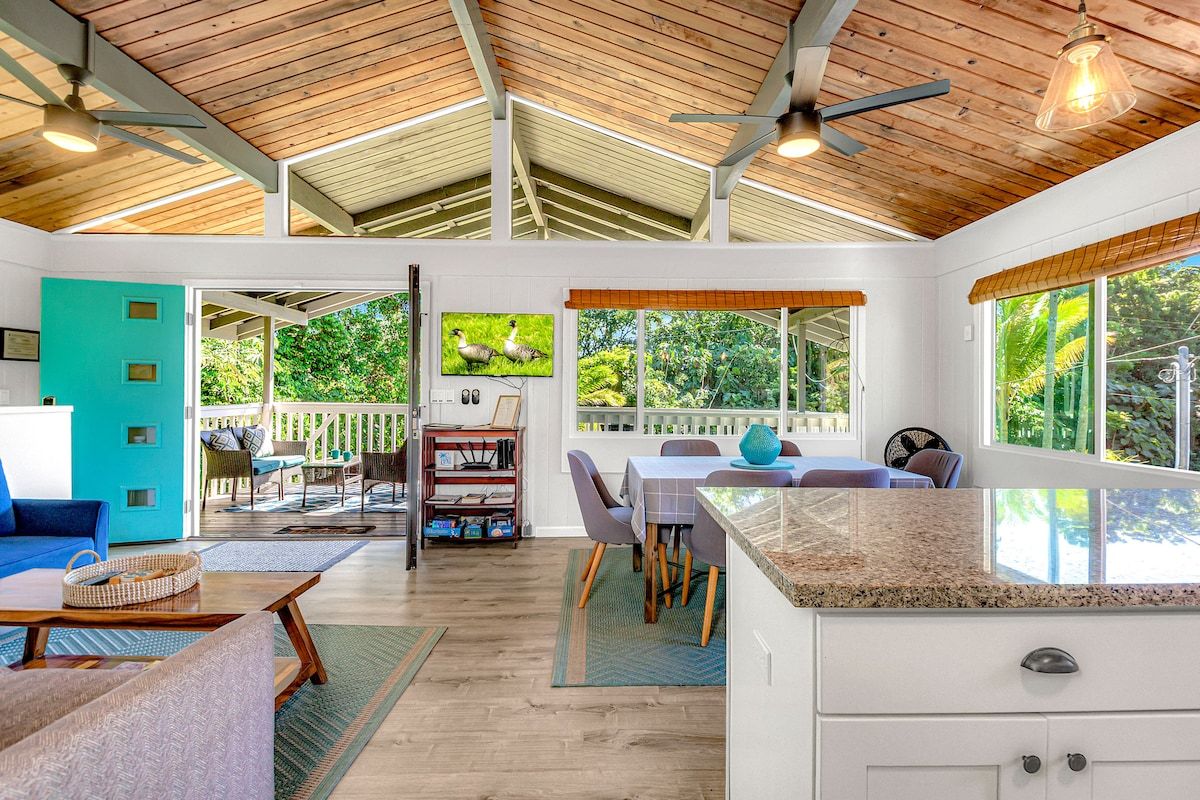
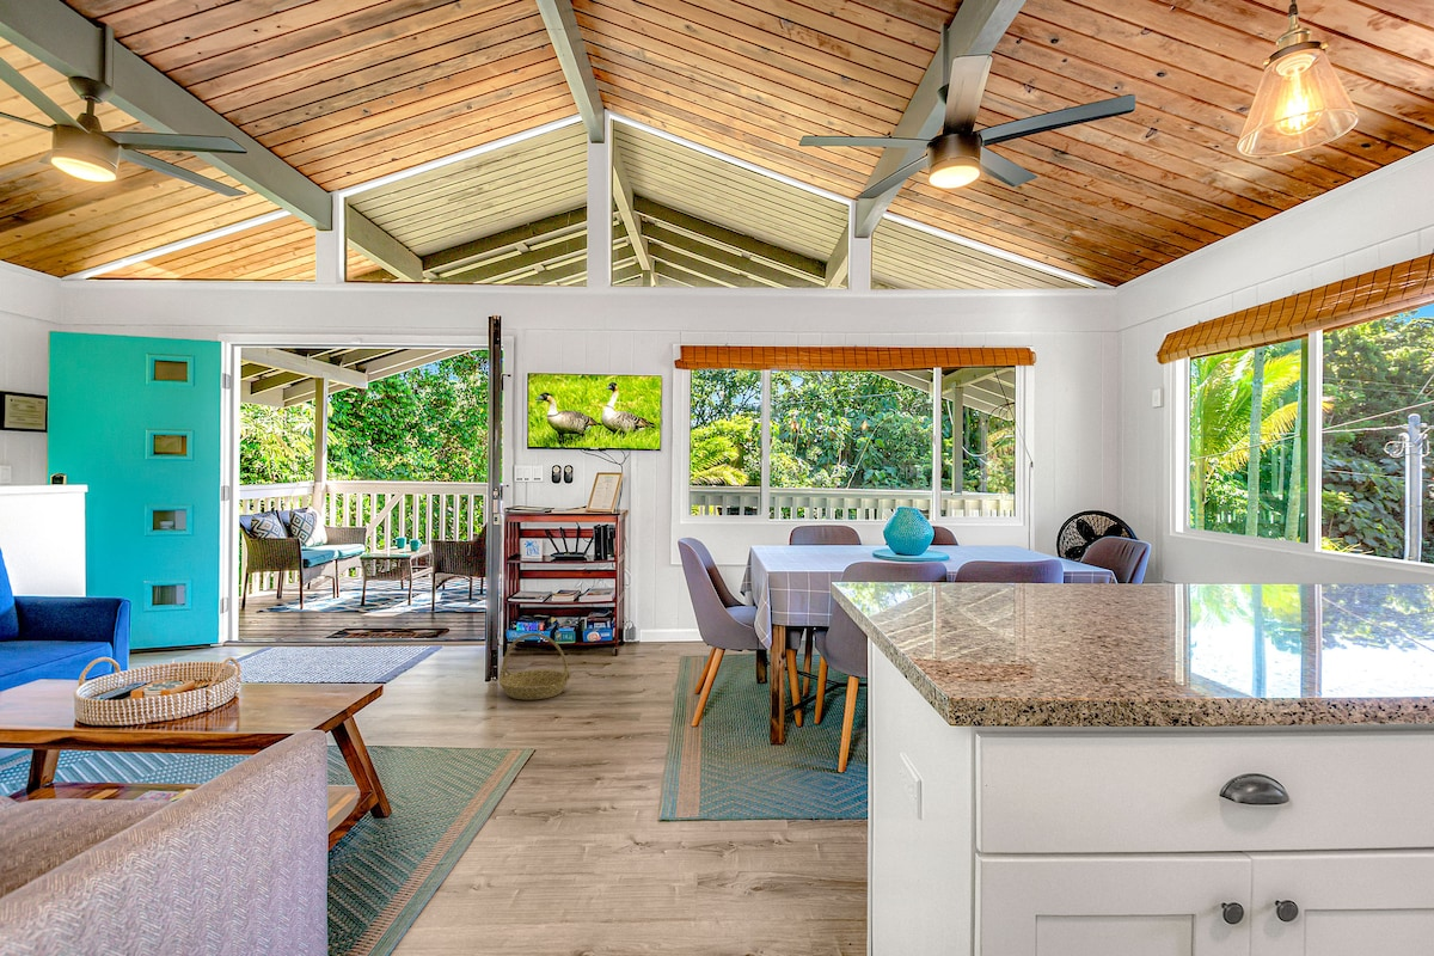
+ basket (534, 670)
